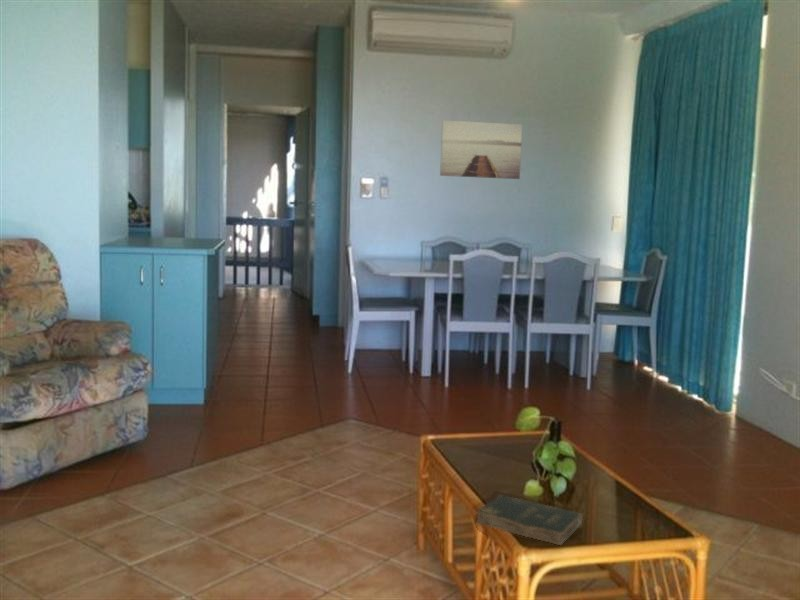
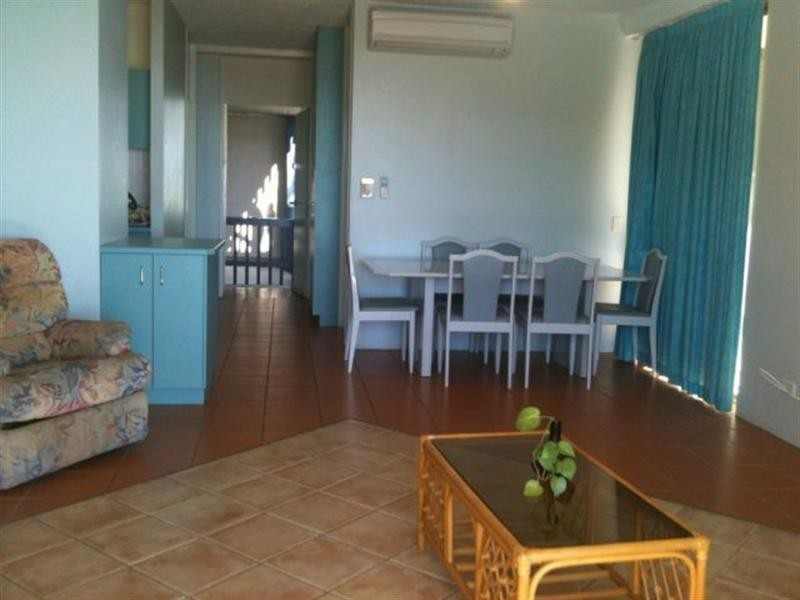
- wall art (481, 149)
- bible (528, 517)
